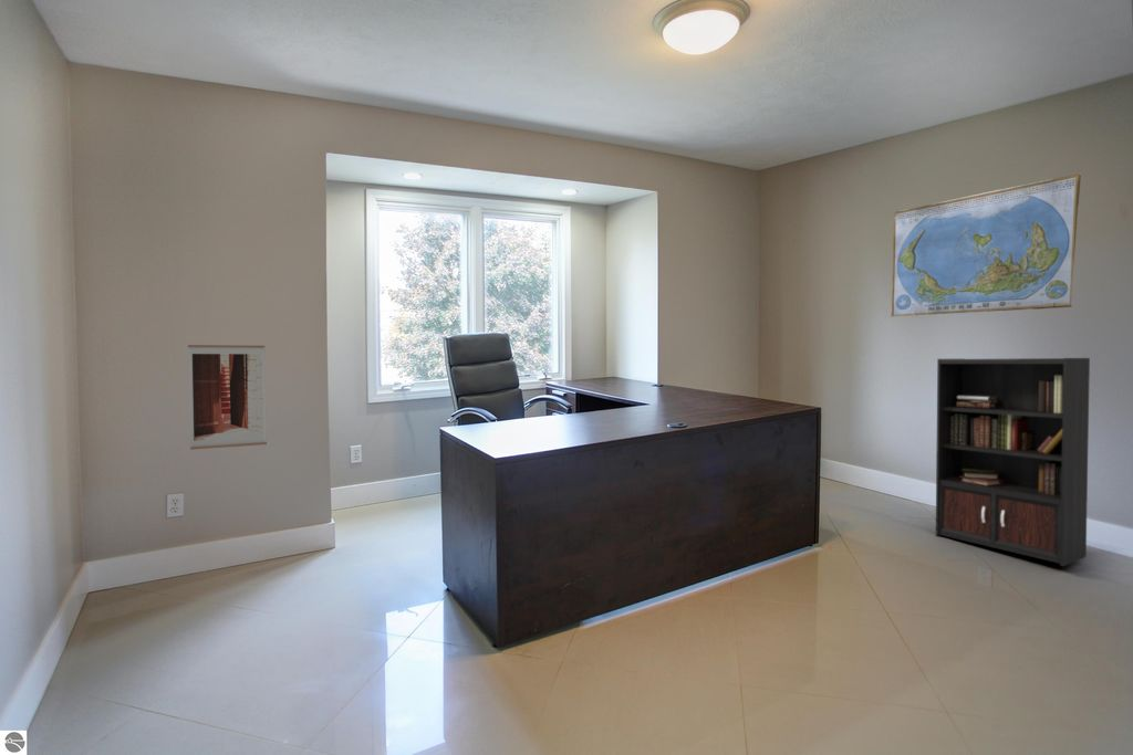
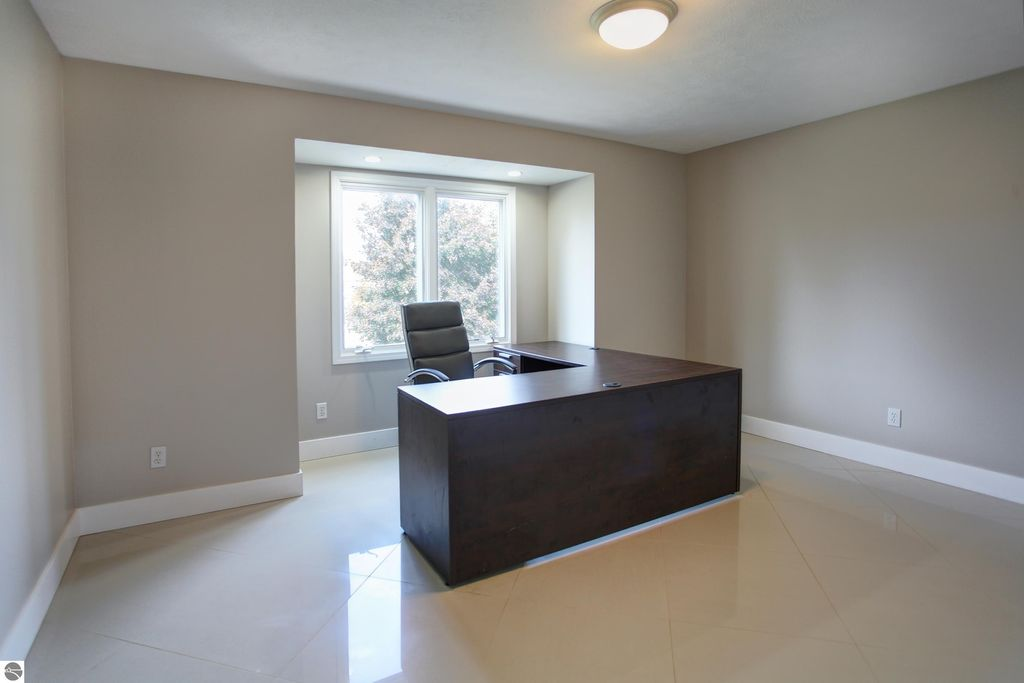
- world map (974, 253)
- bookcase (1036, 454)
- wall art (228, 396)
